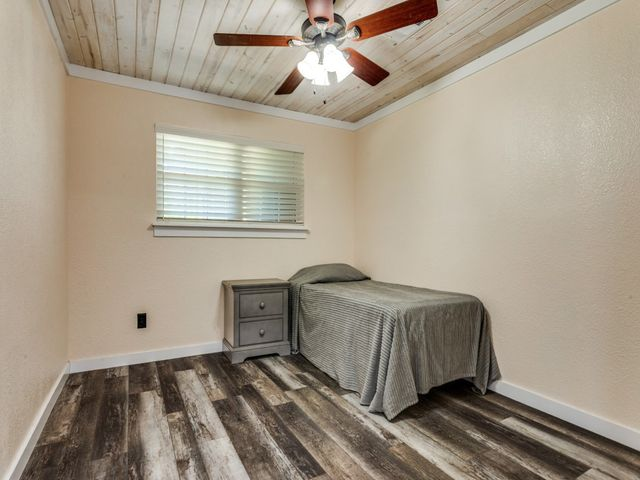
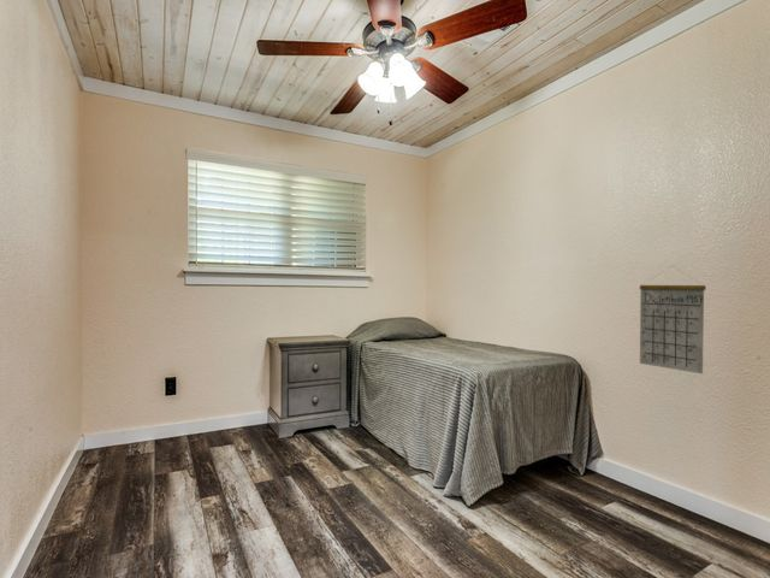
+ calendar (670, 317)
